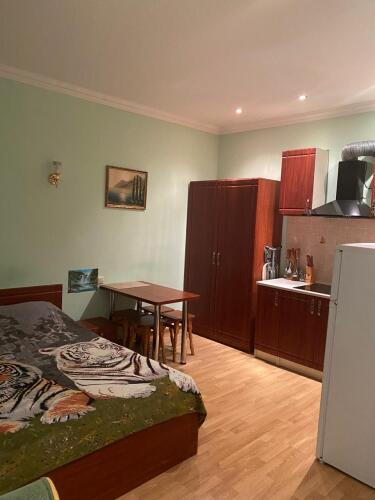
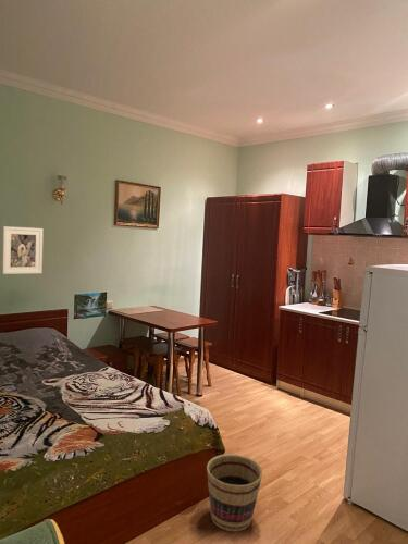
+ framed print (23, 250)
+ basket (233, 493)
